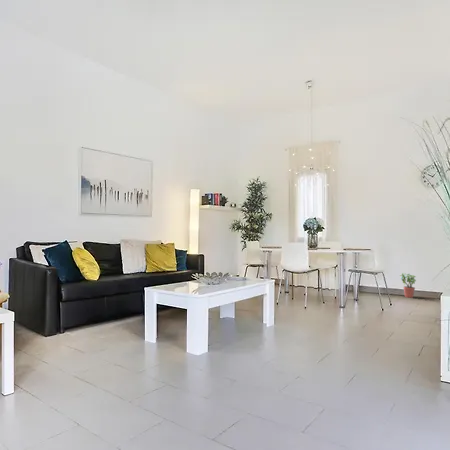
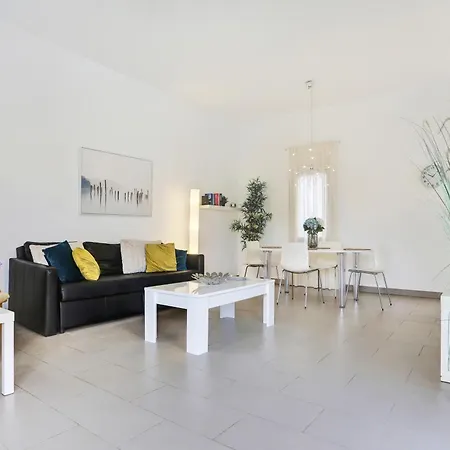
- potted plant (408, 284)
